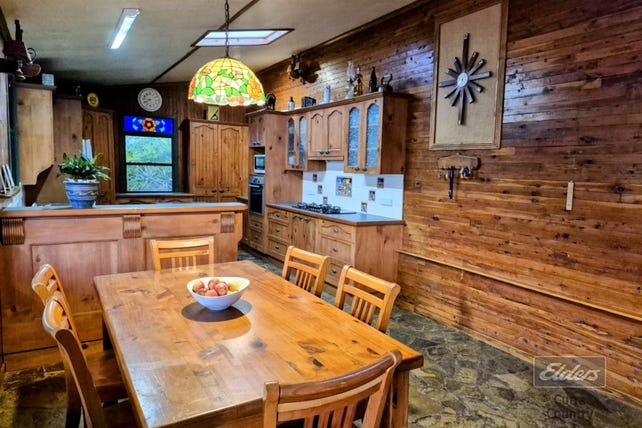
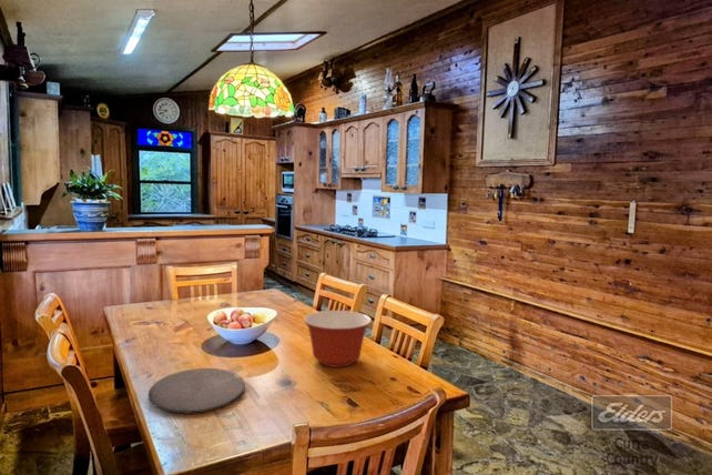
+ mixing bowl (336, 340)
+ plate (197, 388)
